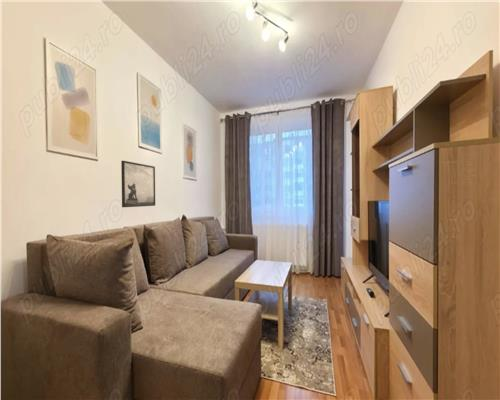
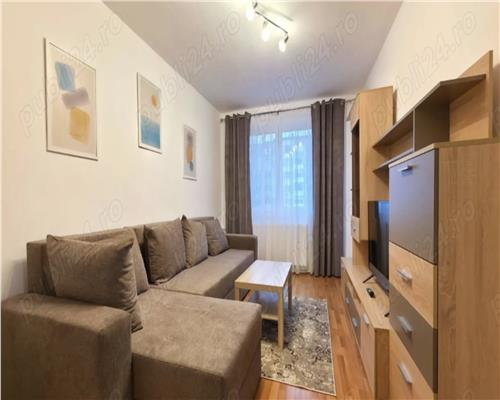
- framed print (139, 185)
